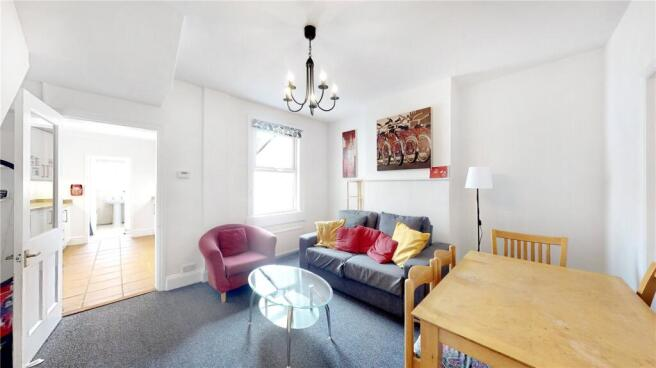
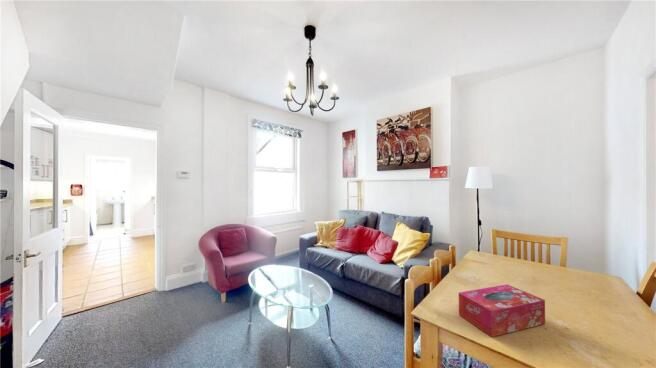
+ tissue box (500, 307)
